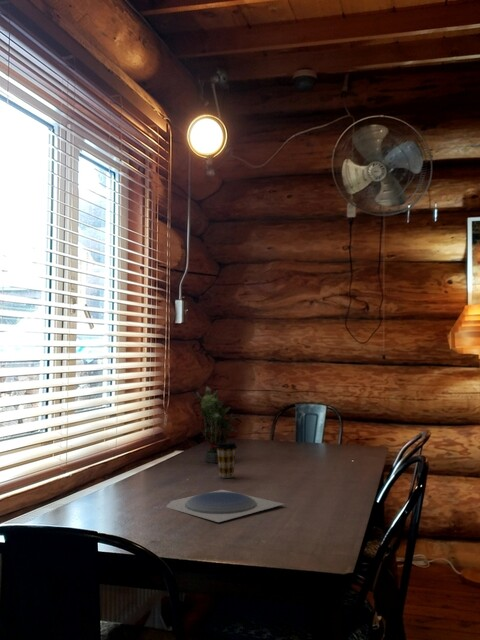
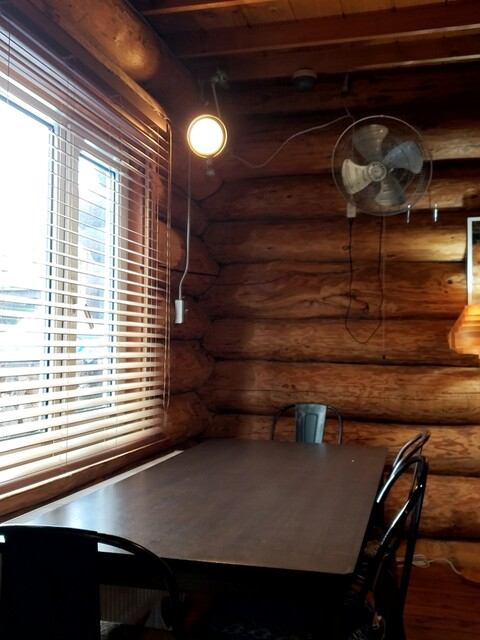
- potted plant (216, 423)
- coffee cup (226, 459)
- plate (220, 500)
